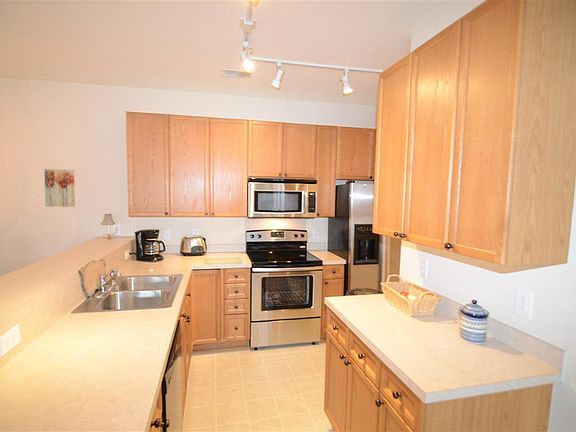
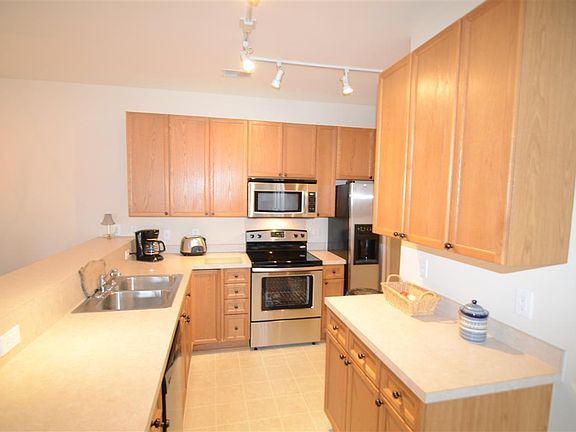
- wall art (59, 188)
